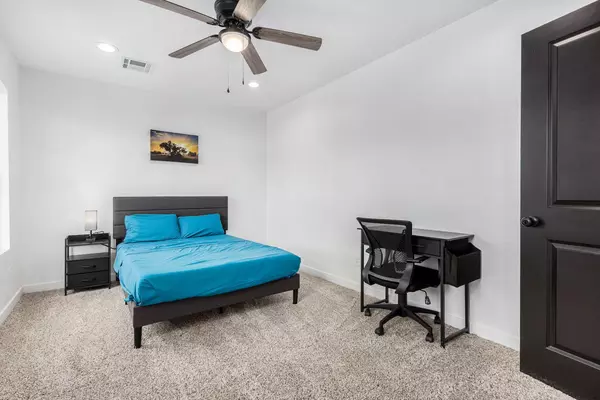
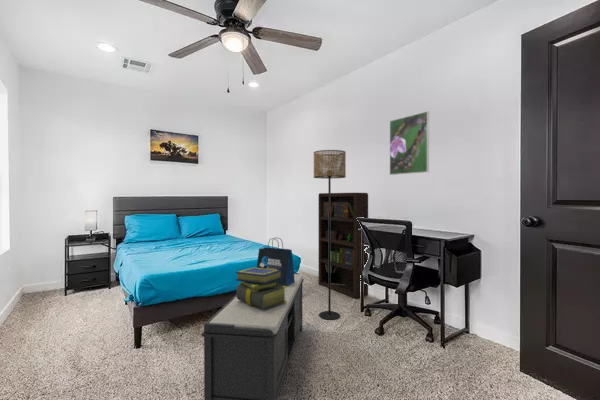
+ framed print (408, 145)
+ tote bag (275, 259)
+ stack of books (259, 285)
+ bookcase (341, 241)
+ floor lamp (329, 234)
+ bench (265, 327)
